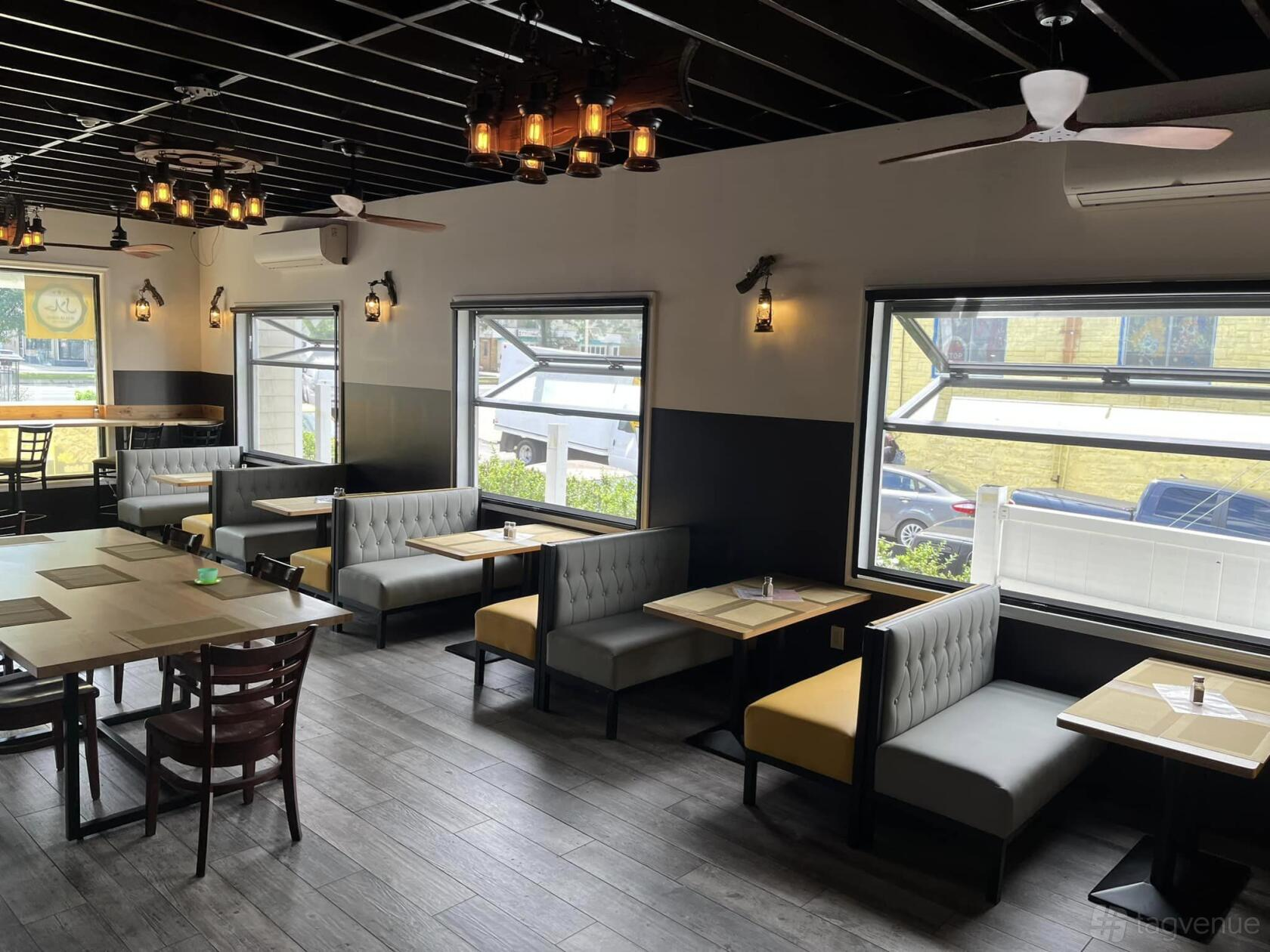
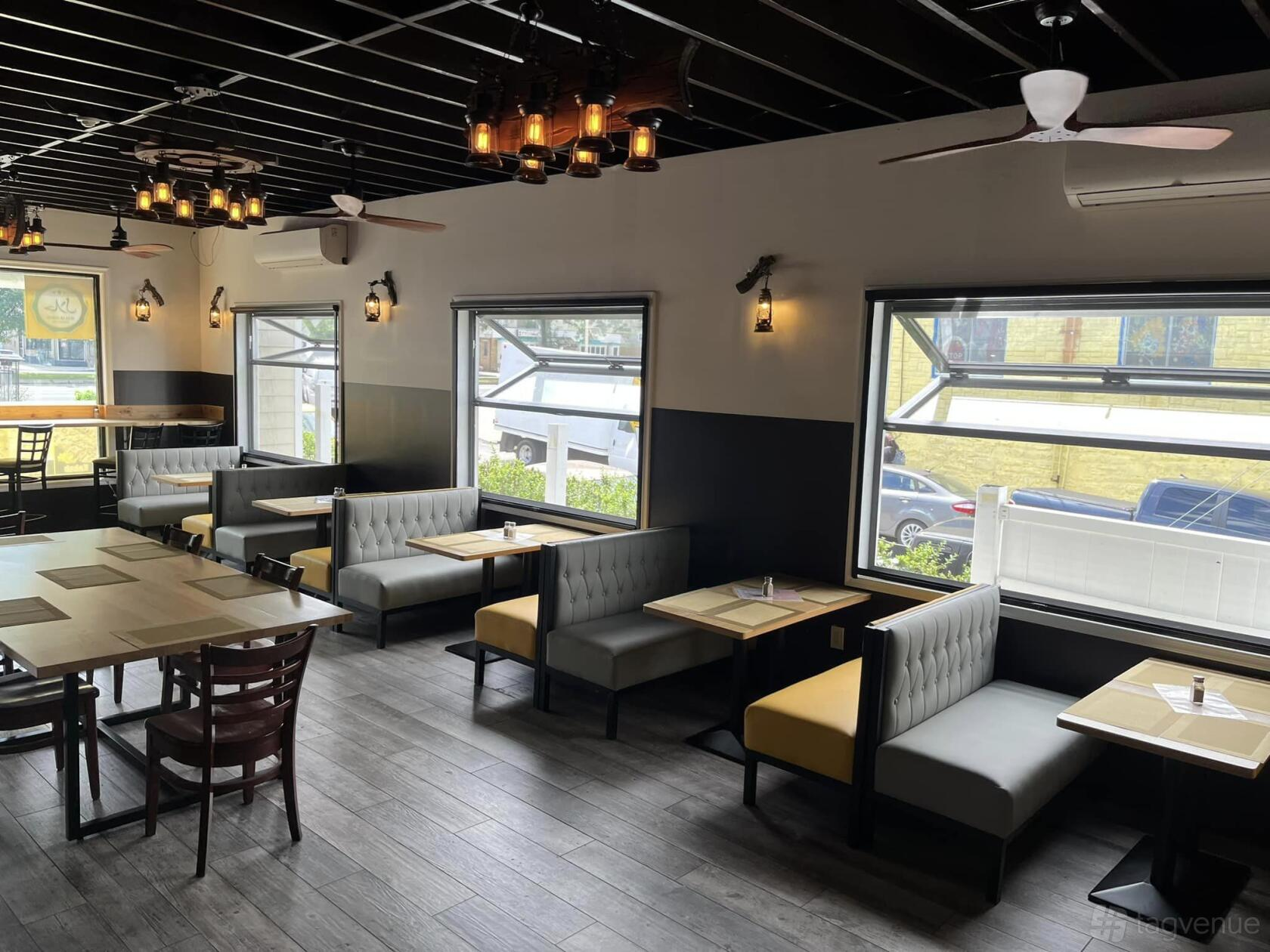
- cup (207, 576)
